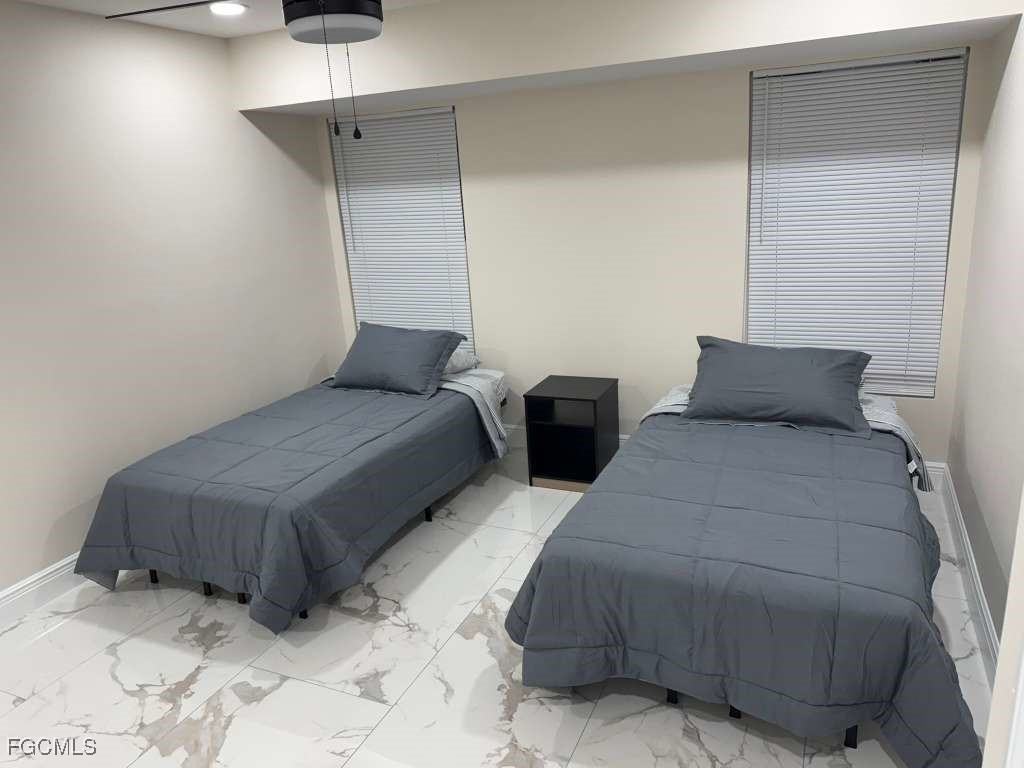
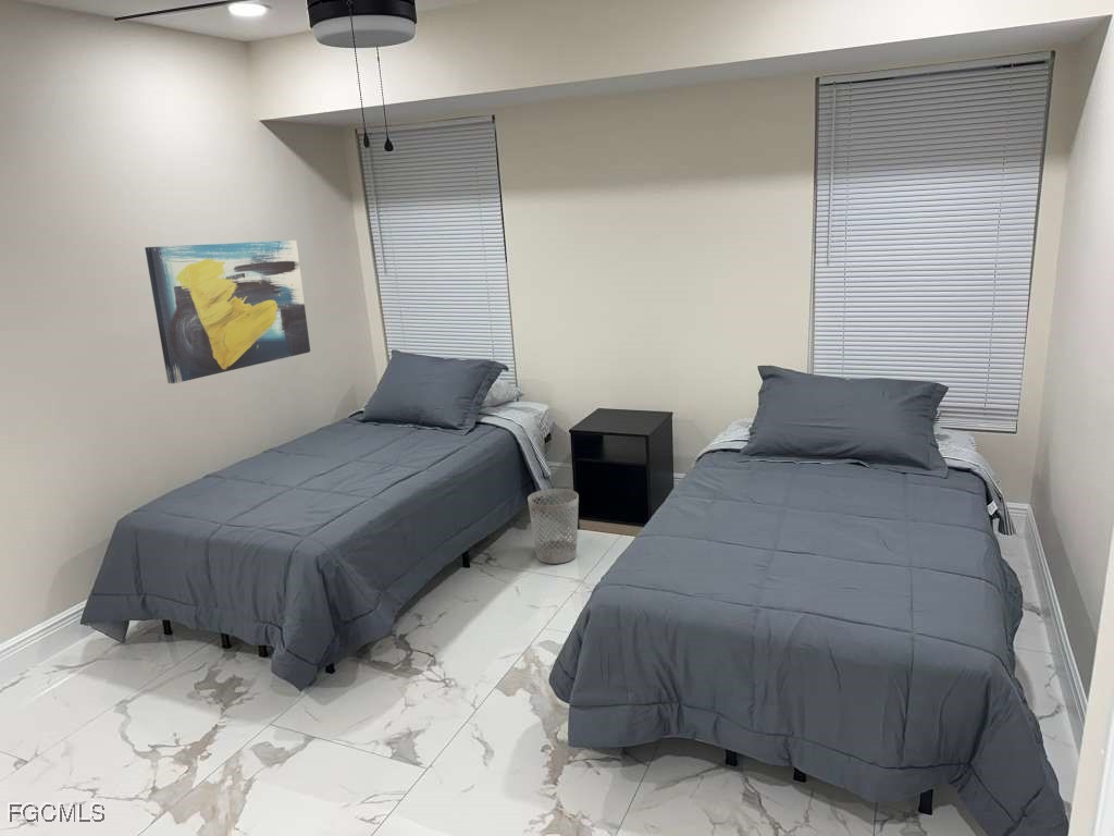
+ wall art (237, 305)
+ wastebasket (555, 526)
